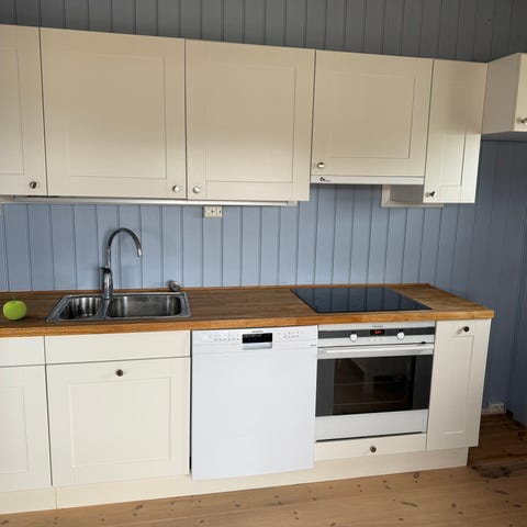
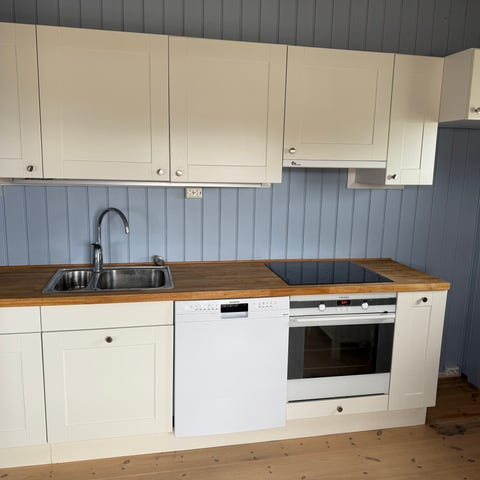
- fruit (14, 306)
